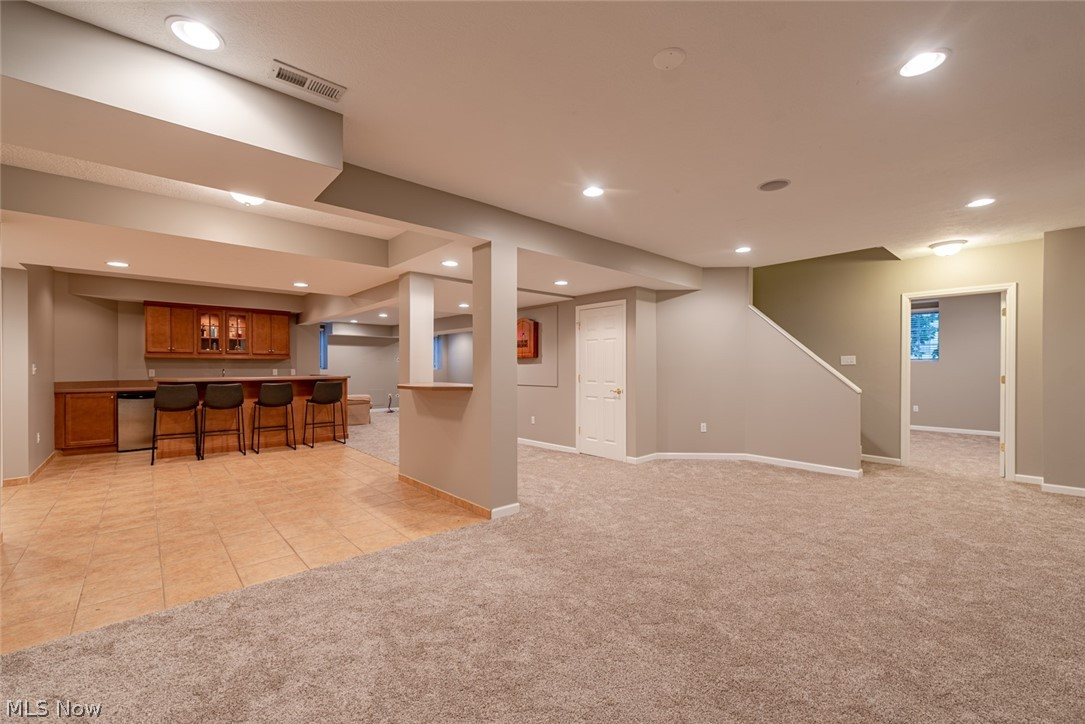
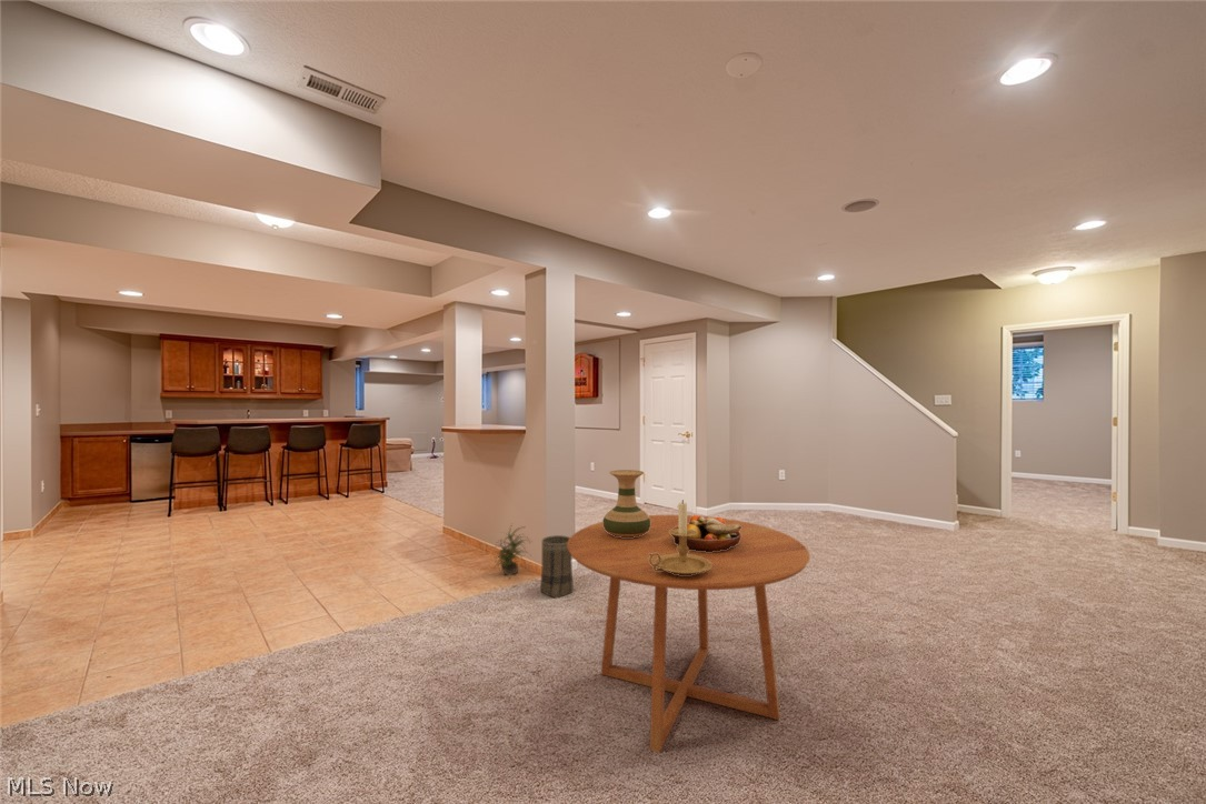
+ basket (557, 565)
+ candle holder (682, 534)
+ vase (626, 502)
+ potted plant (512, 550)
+ fruit bowl (706, 529)
+ dining table (698, 612)
